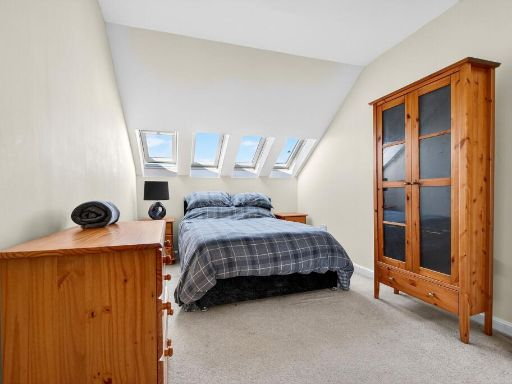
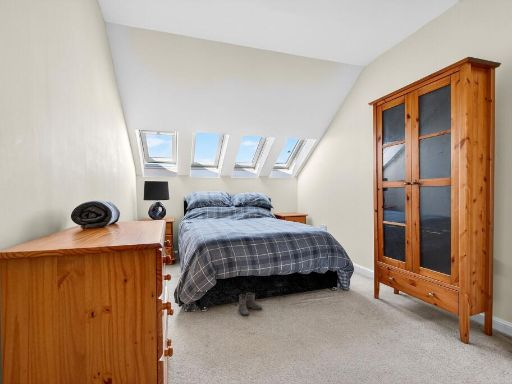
+ boots (248, 303)
